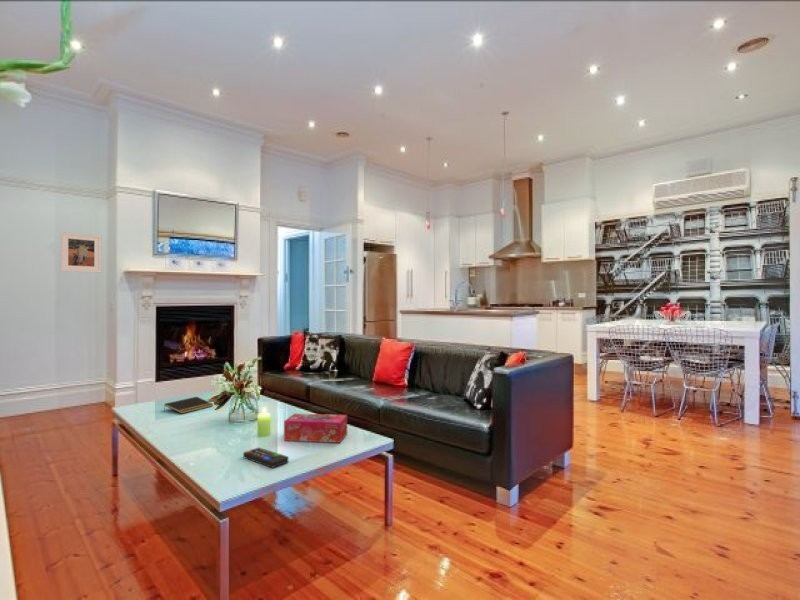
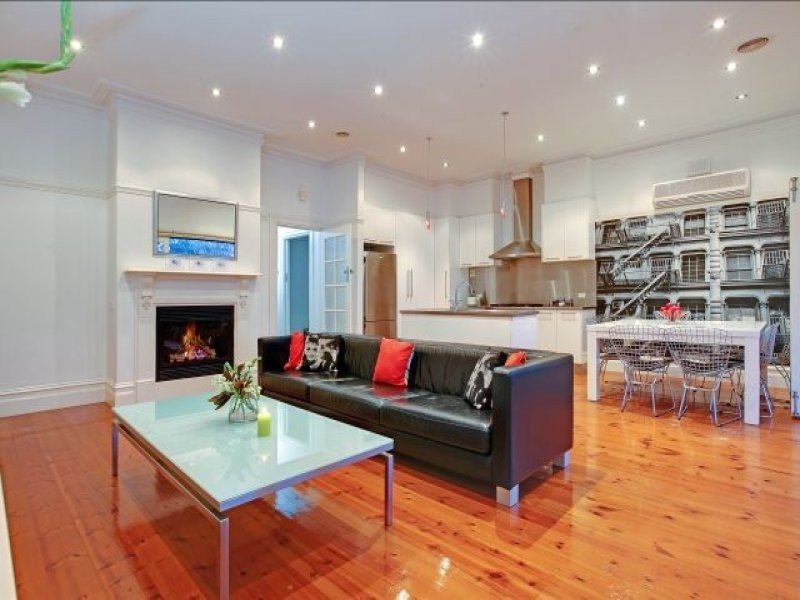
- notepad (189, 404)
- tissue box (316, 427)
- remote control (265, 456)
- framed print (81, 252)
